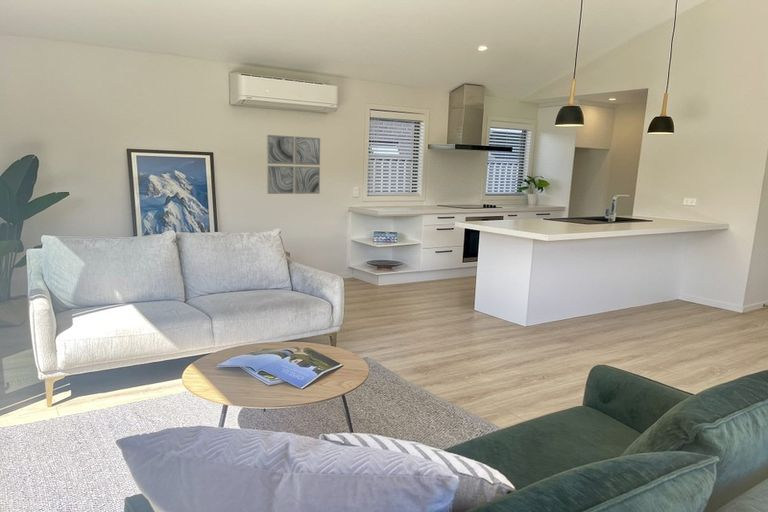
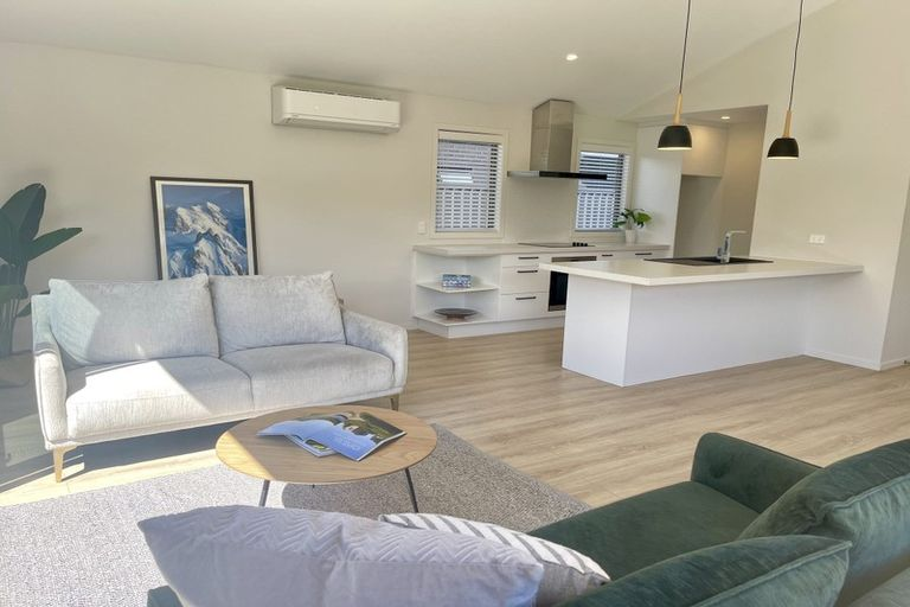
- wall art (294, 164)
